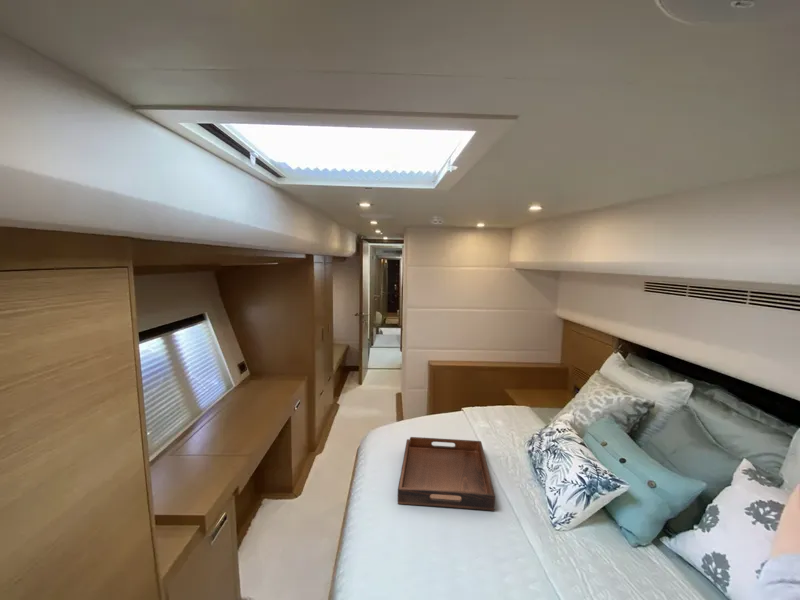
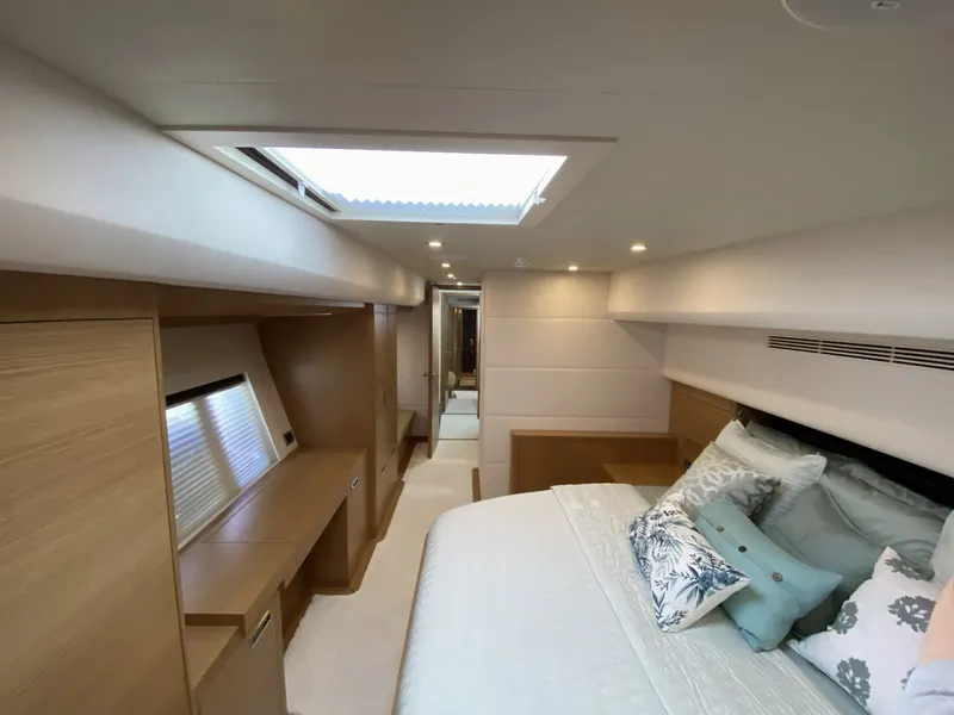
- serving tray (444, 468)
